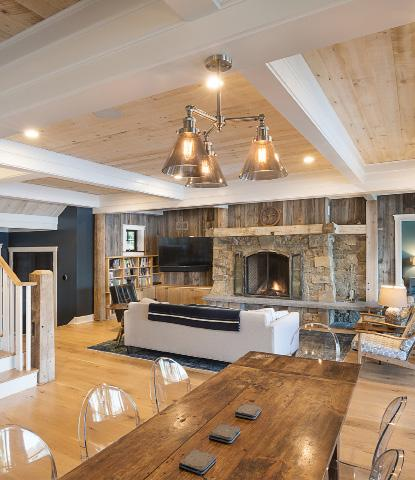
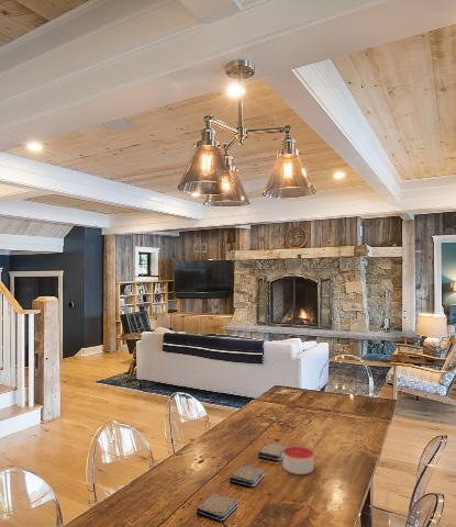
+ candle (298, 458)
